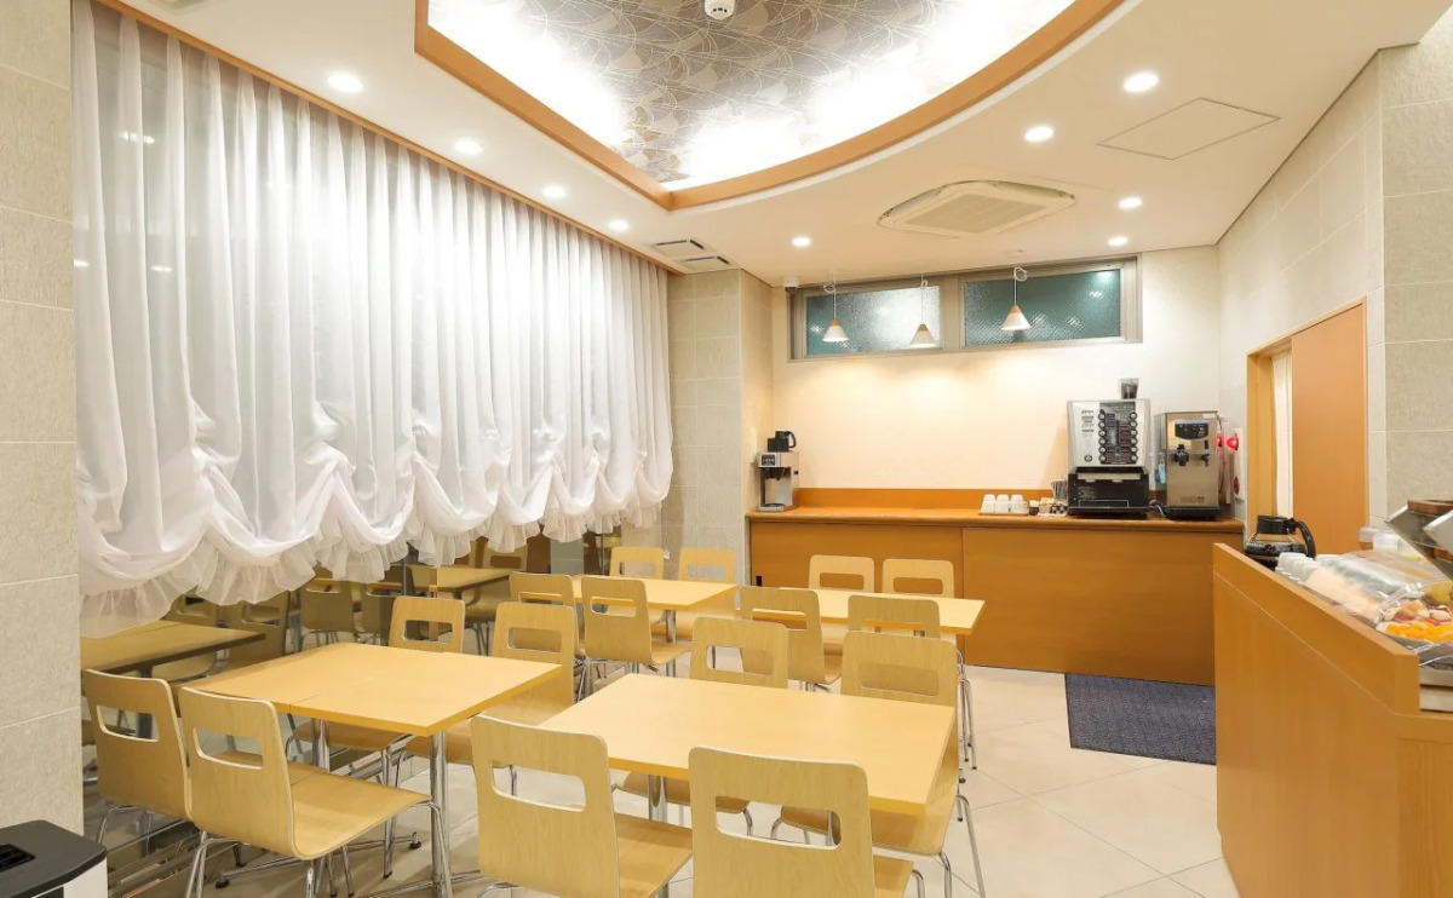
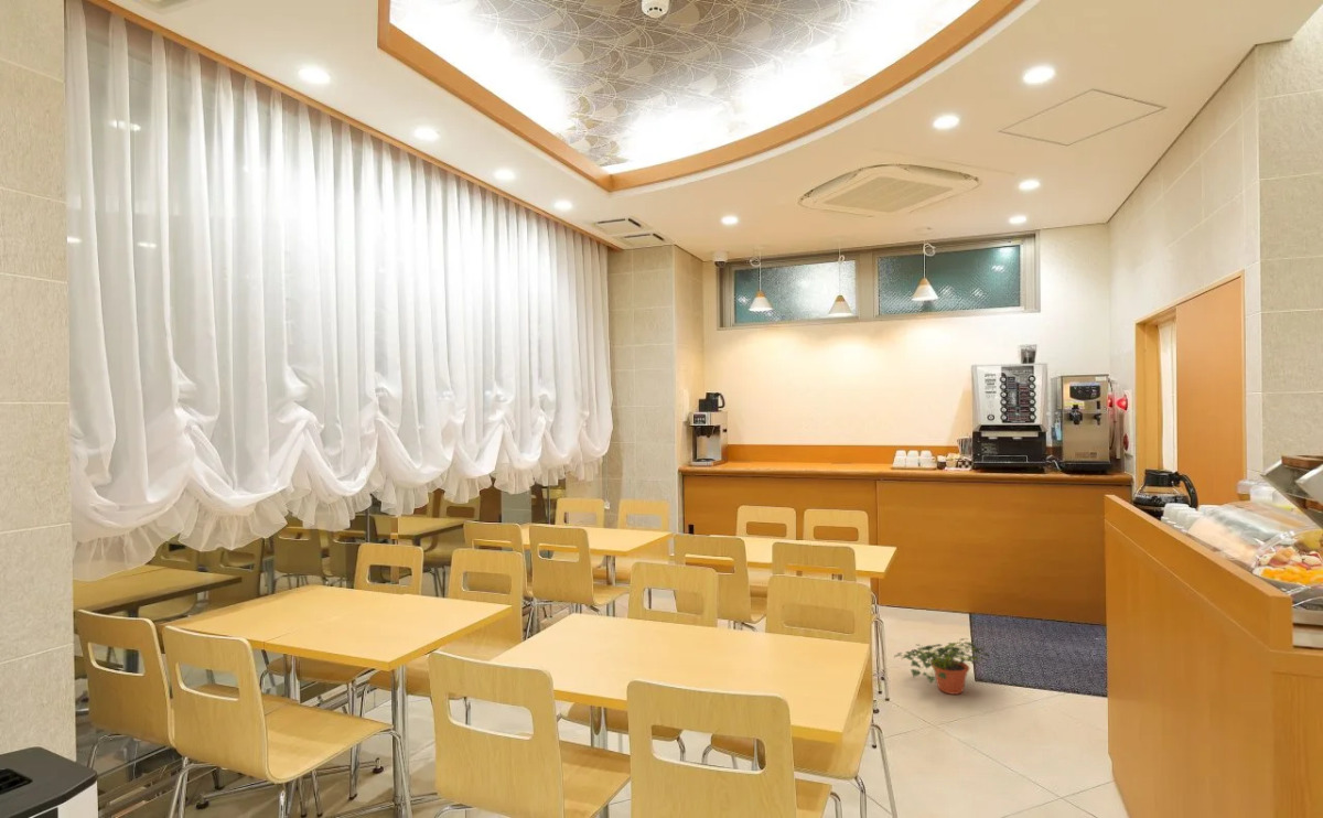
+ potted plant (943, 664)
